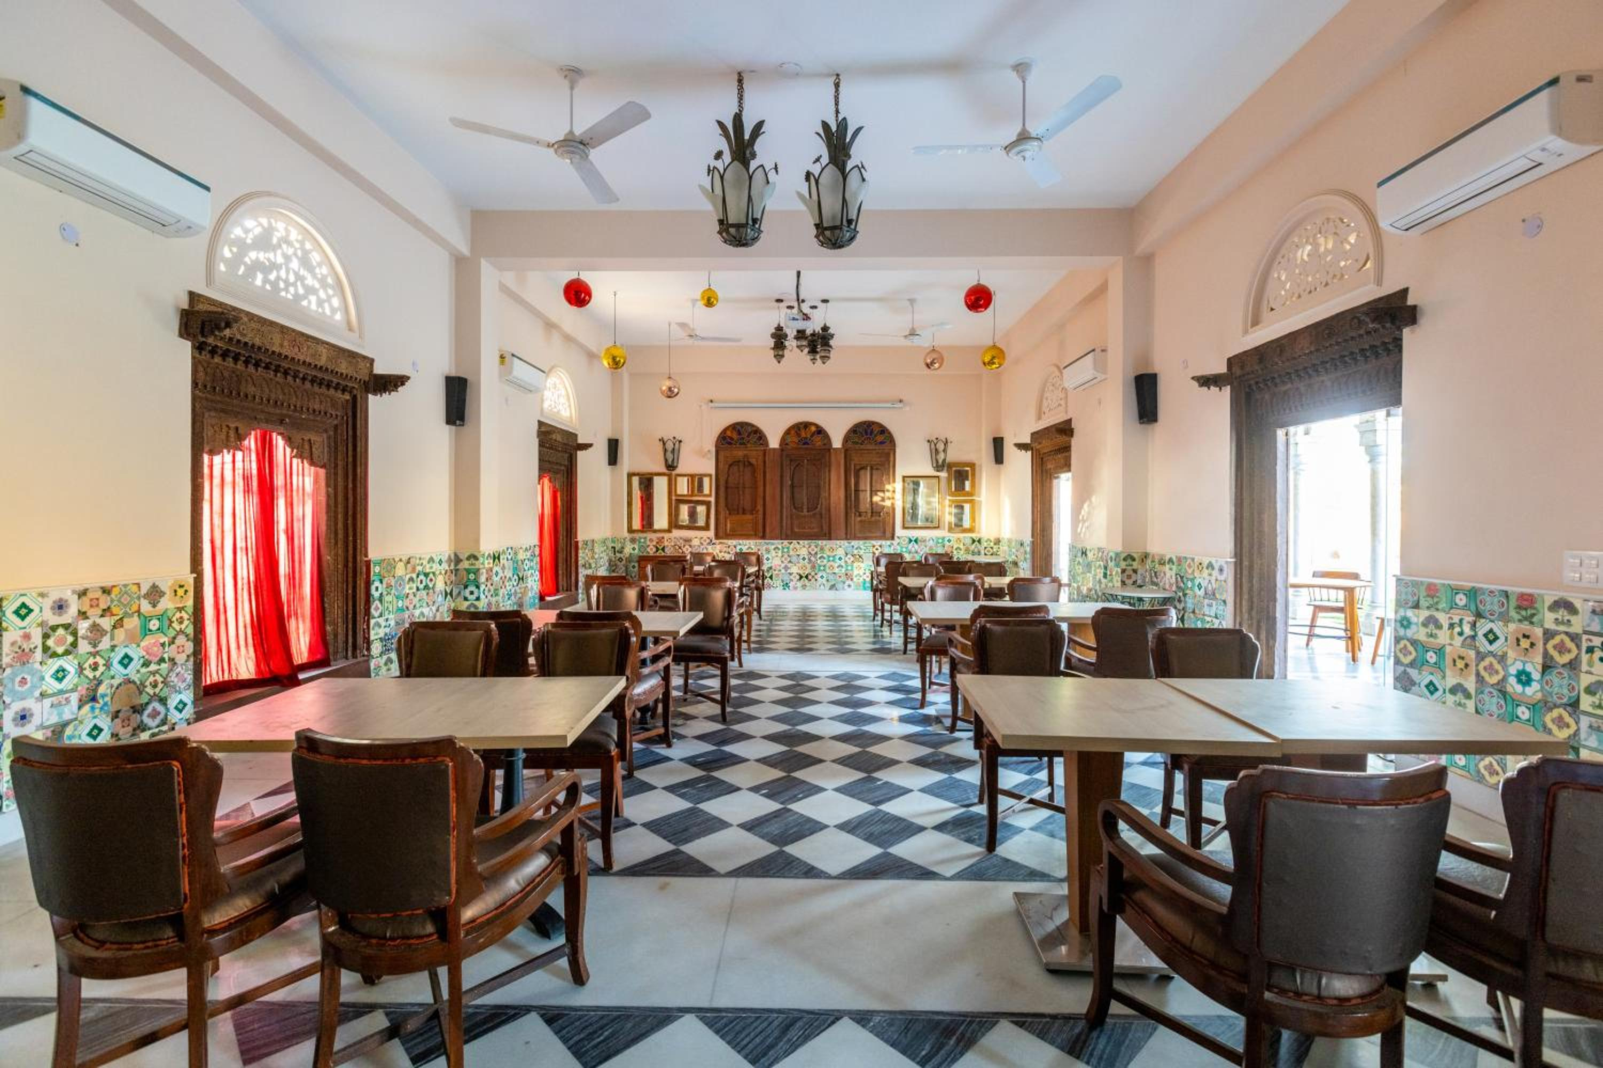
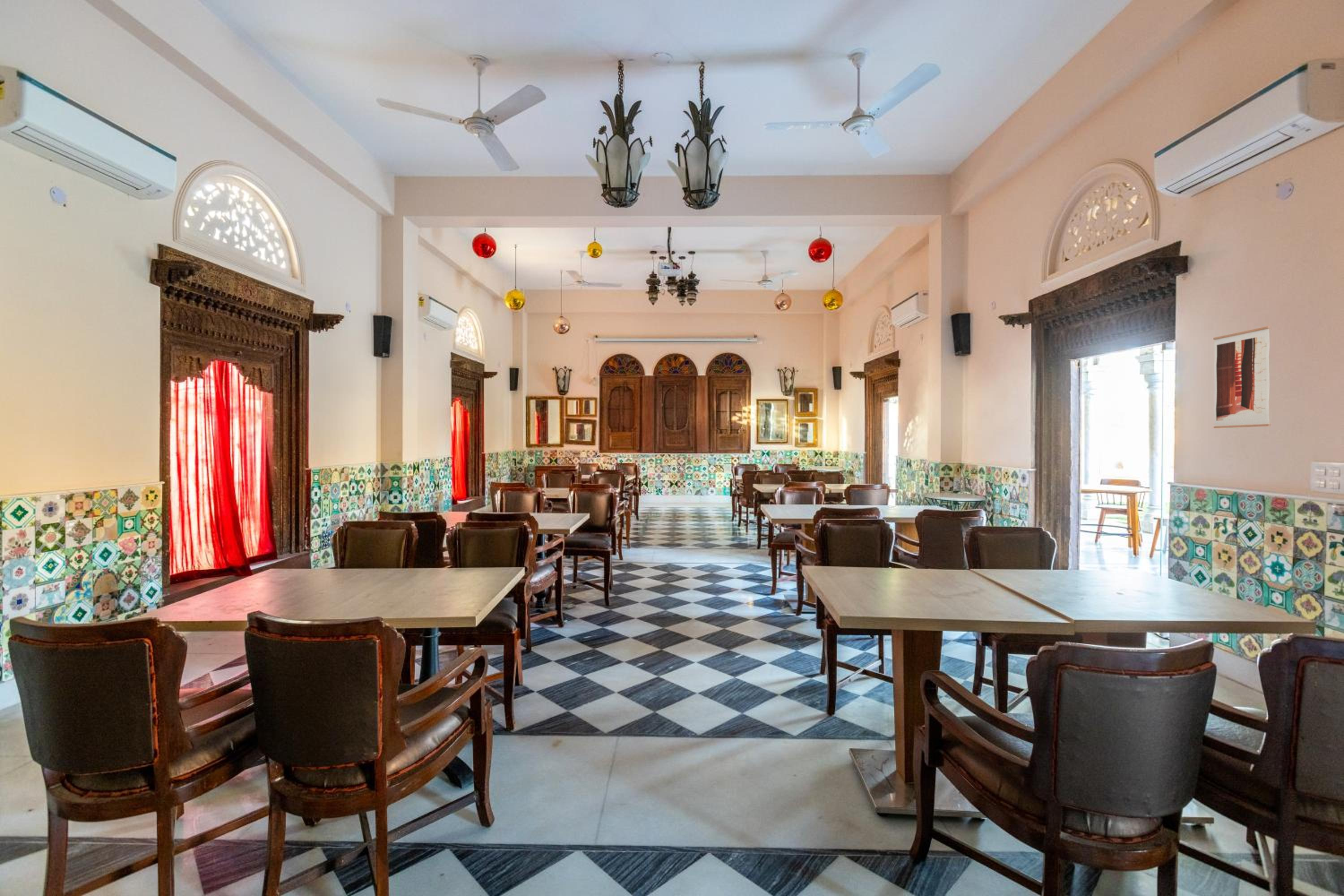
+ wall art (1241, 379)
